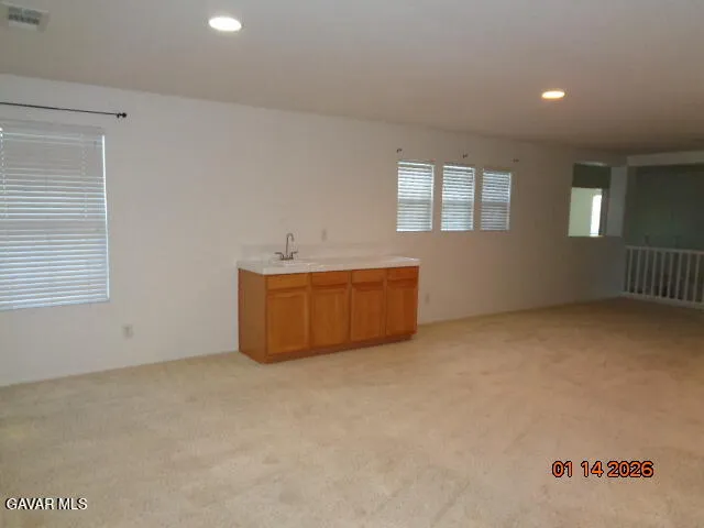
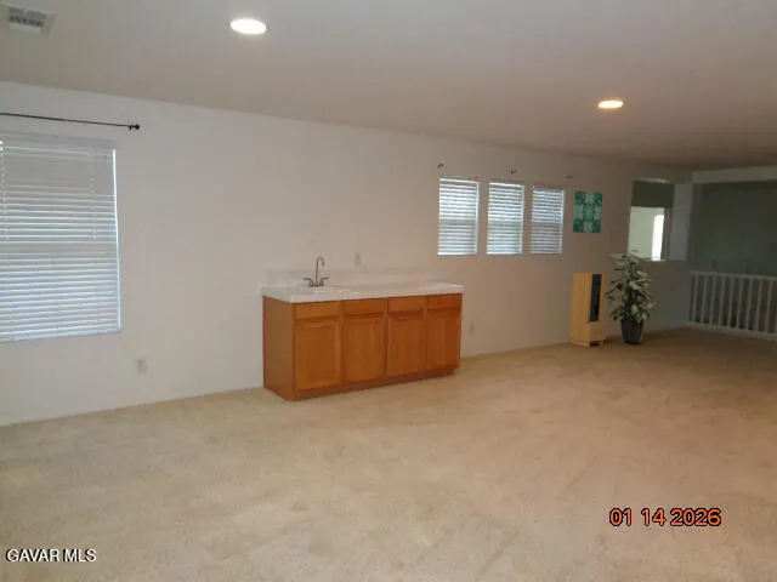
+ indoor plant (629, 296)
+ wall art (588, 212)
+ storage cabinet (589, 308)
